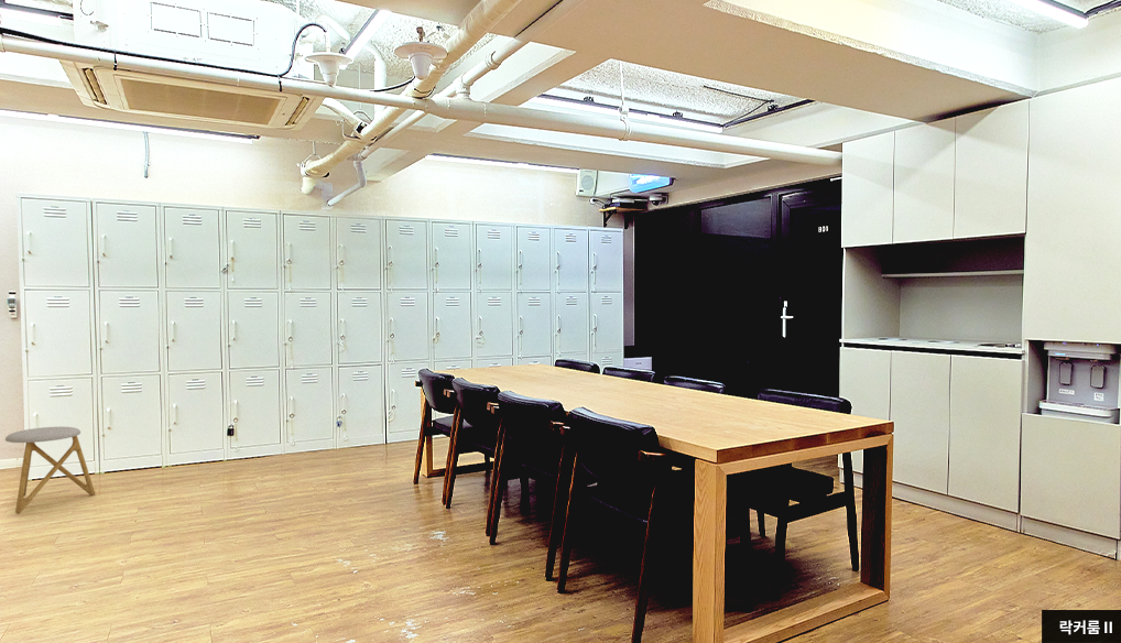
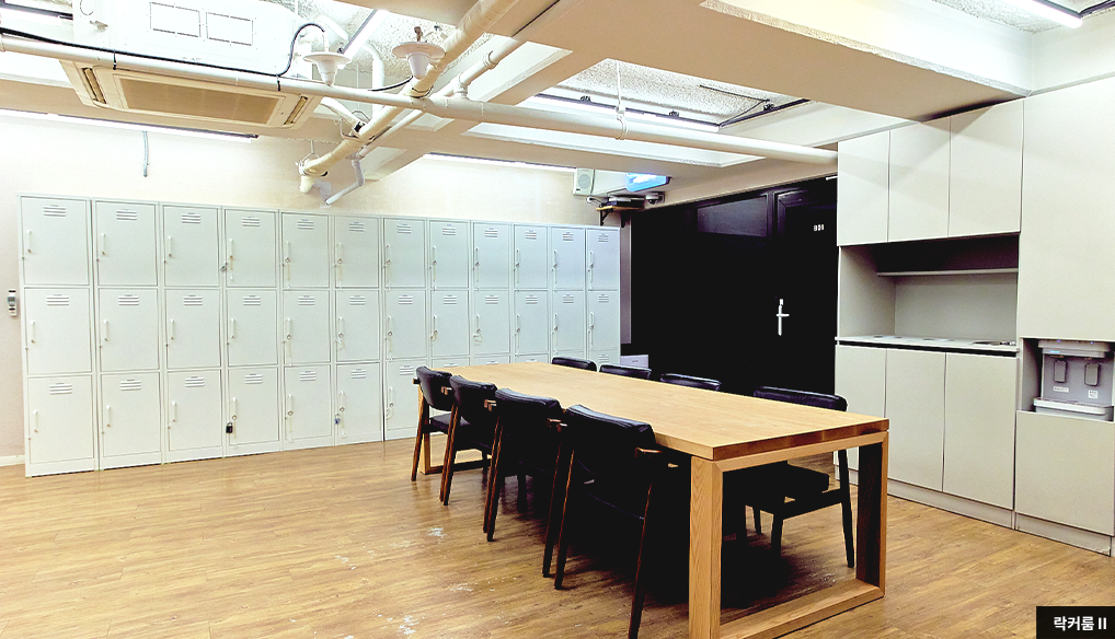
- stool (53, 465)
